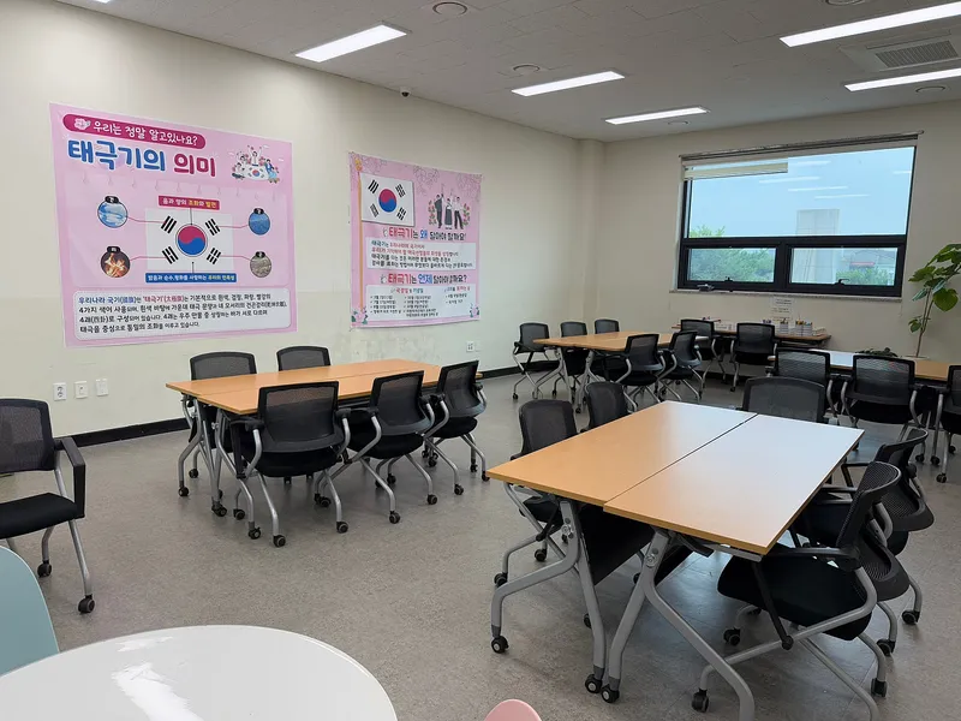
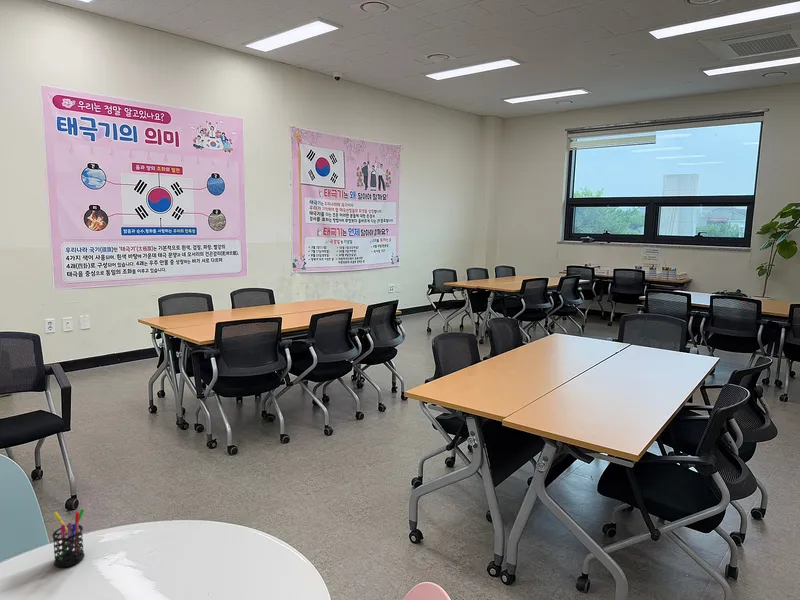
+ pen holder (71, 533)
